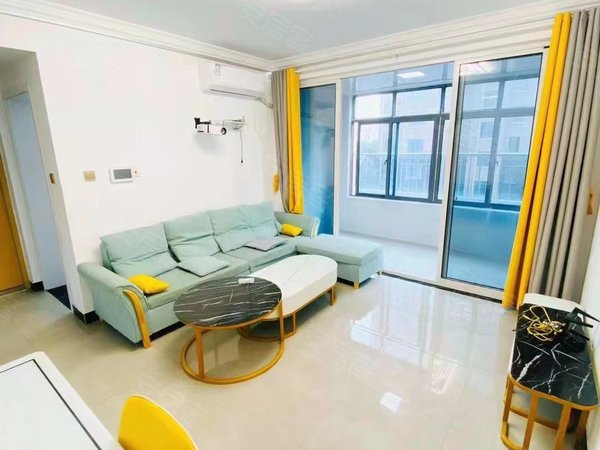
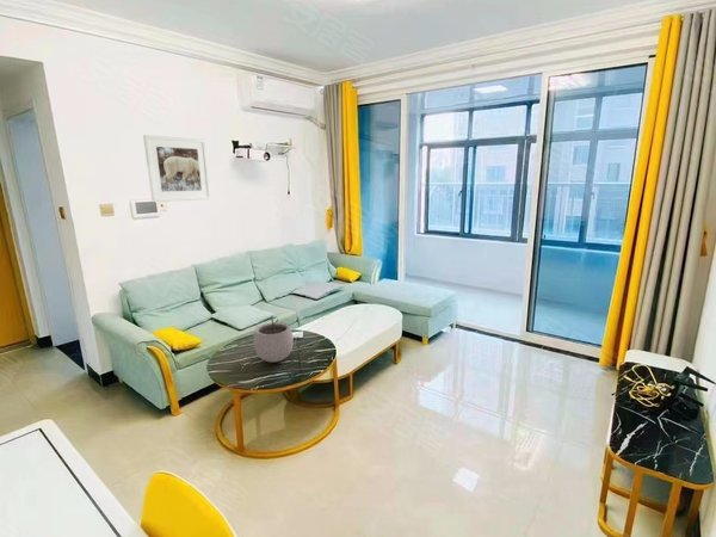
+ plant pot (273, 337)
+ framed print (179, 169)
